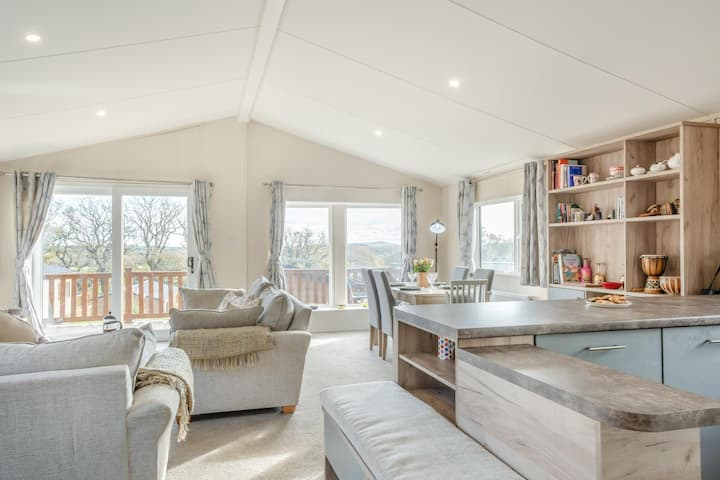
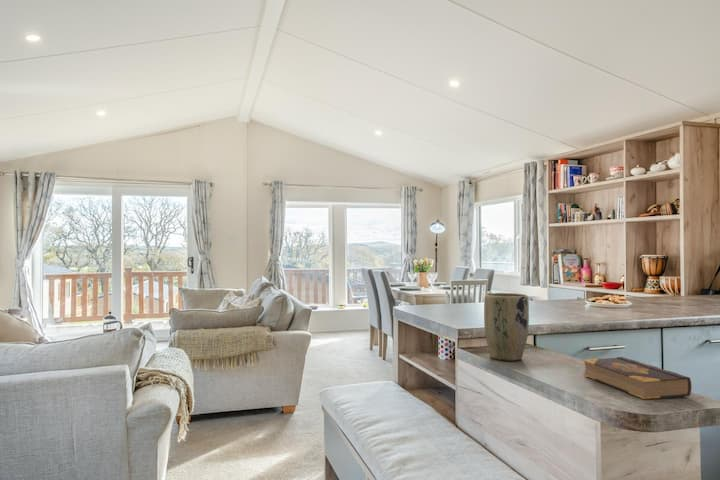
+ book (628, 374)
+ plant pot (506, 326)
